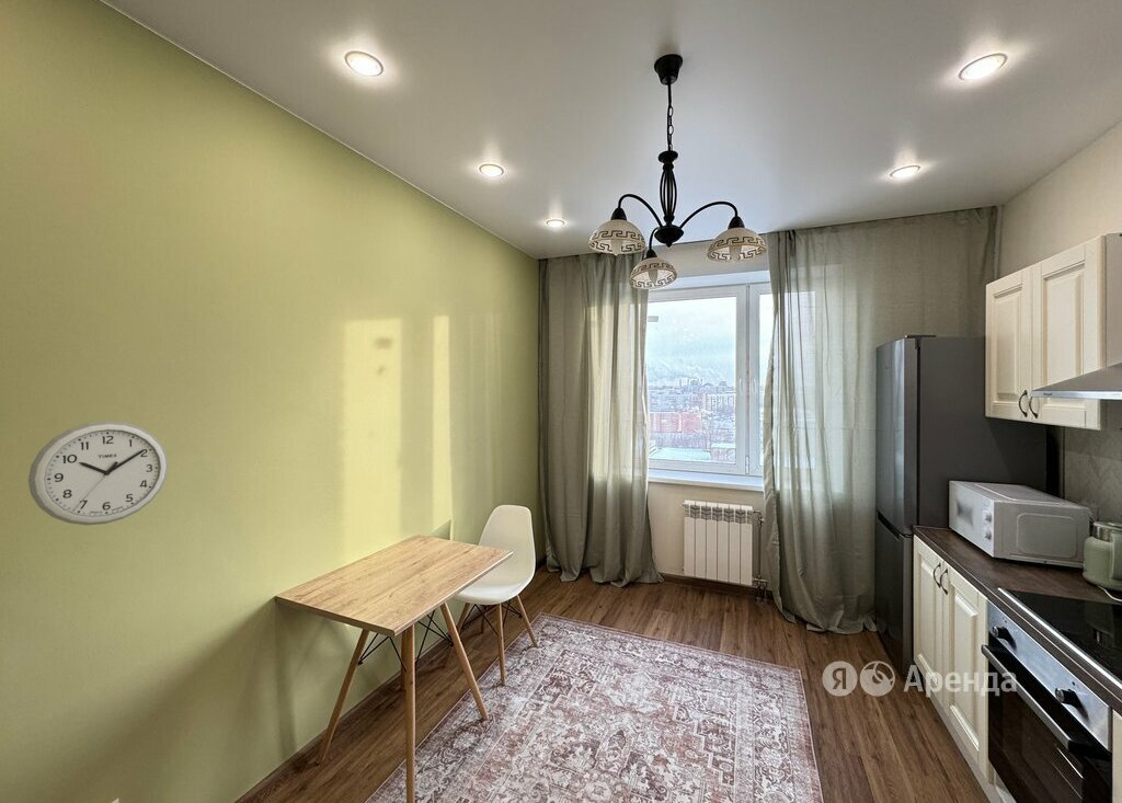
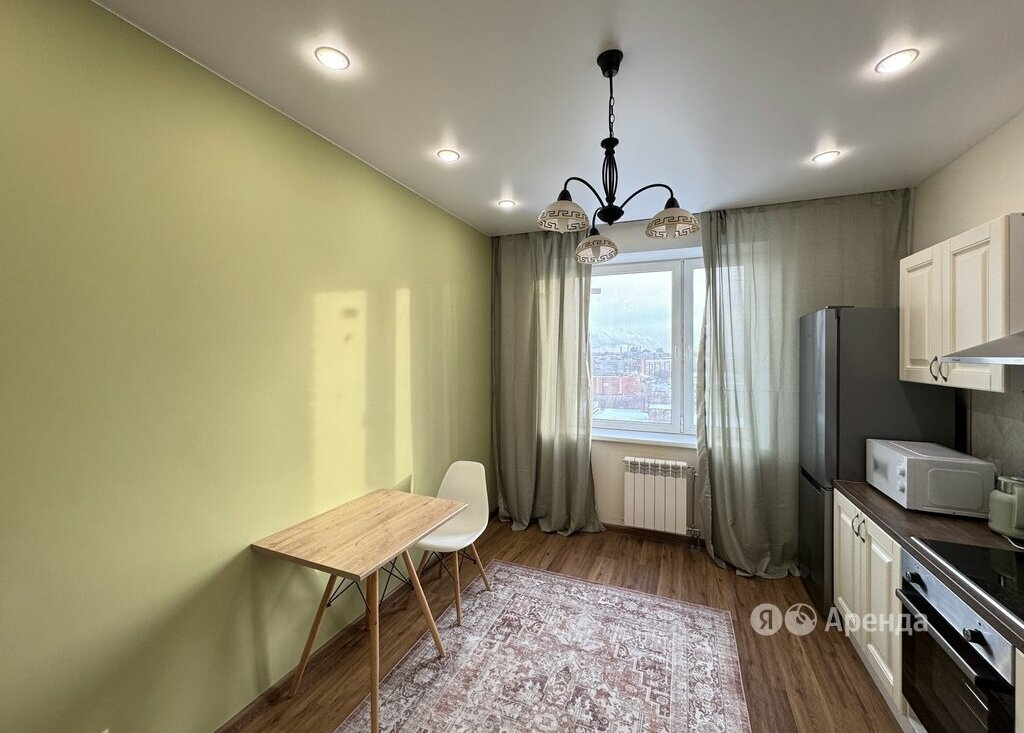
- wall clock (106, 472)
